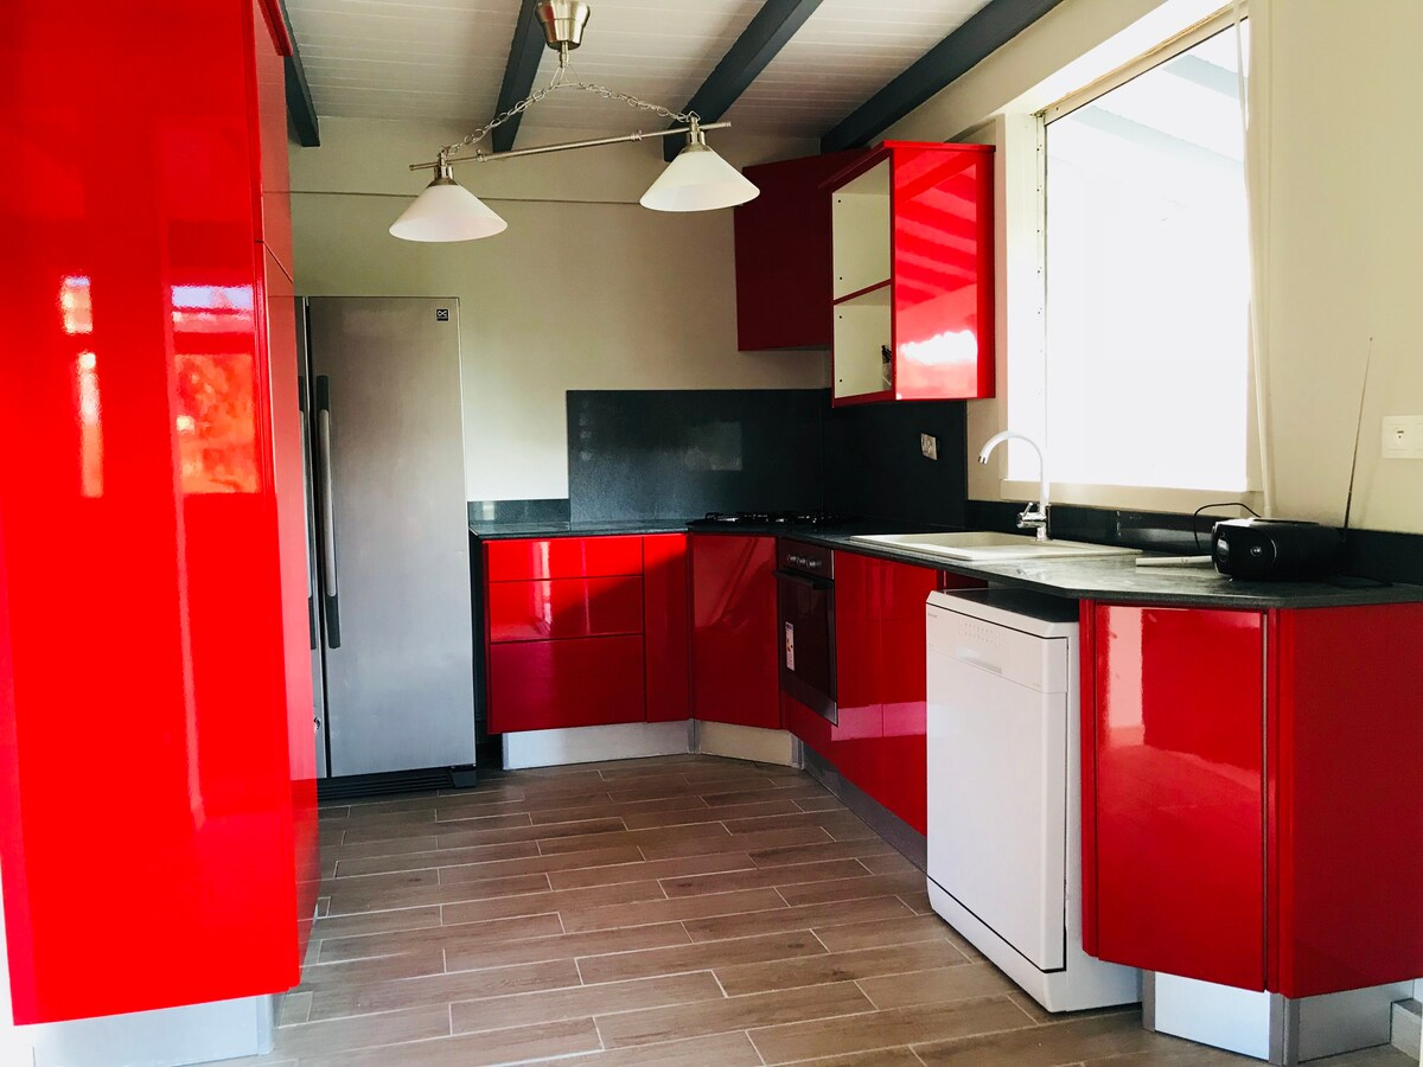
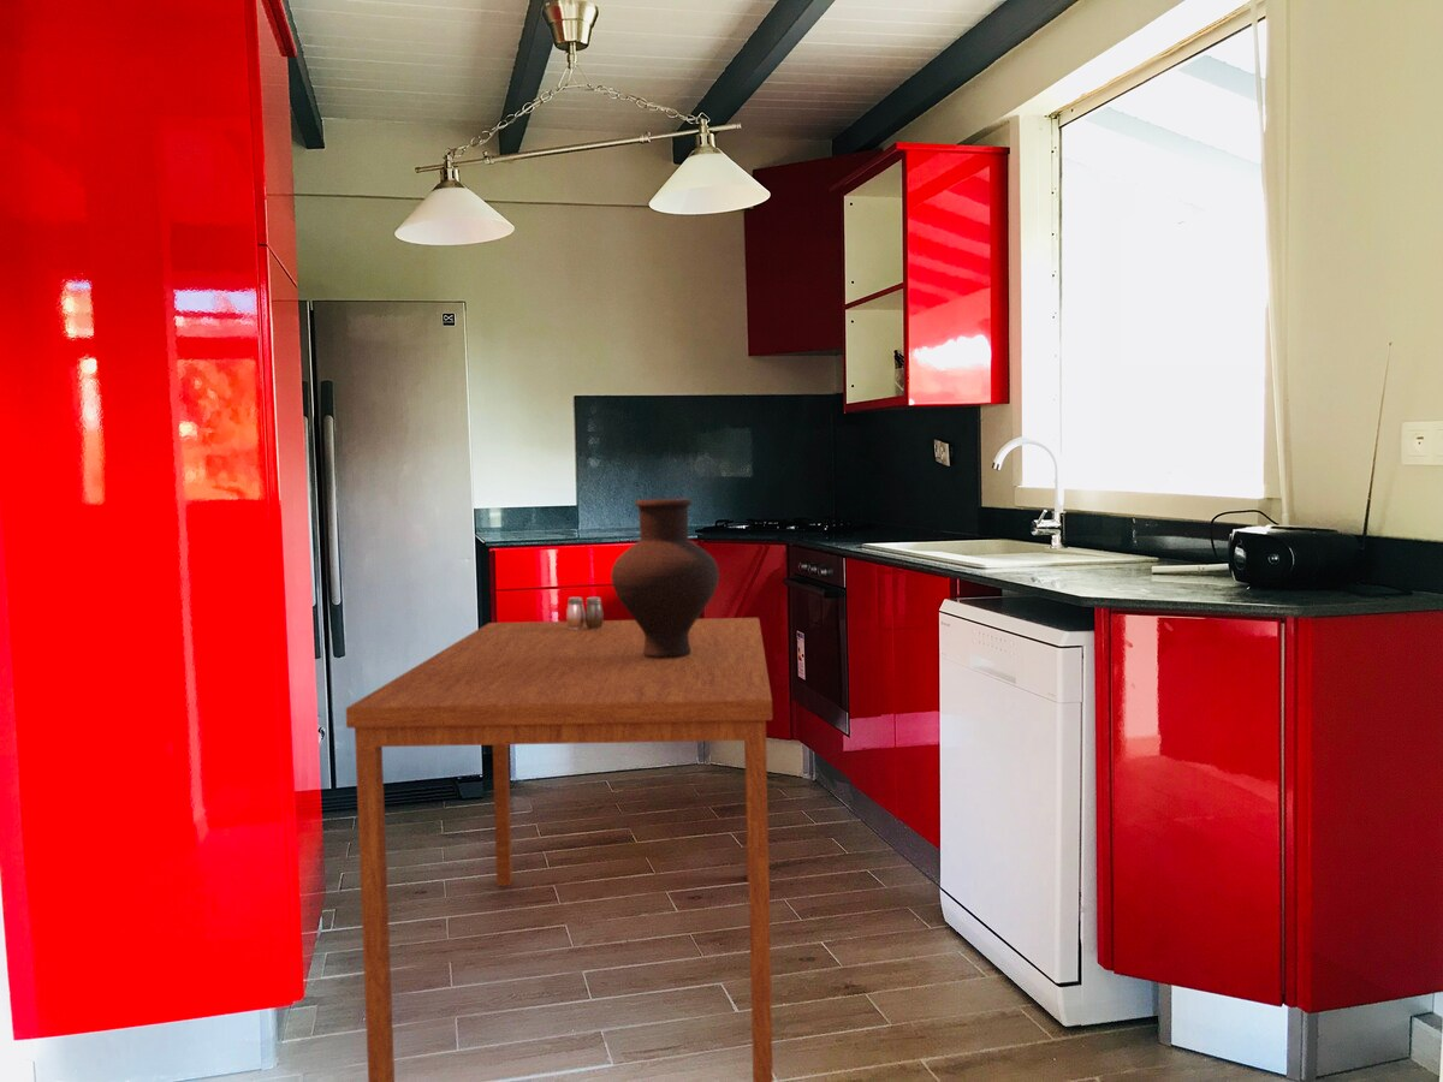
+ salt and pepper shaker (586, 612)
+ vase (665, 576)
+ dining table (601, 742)
